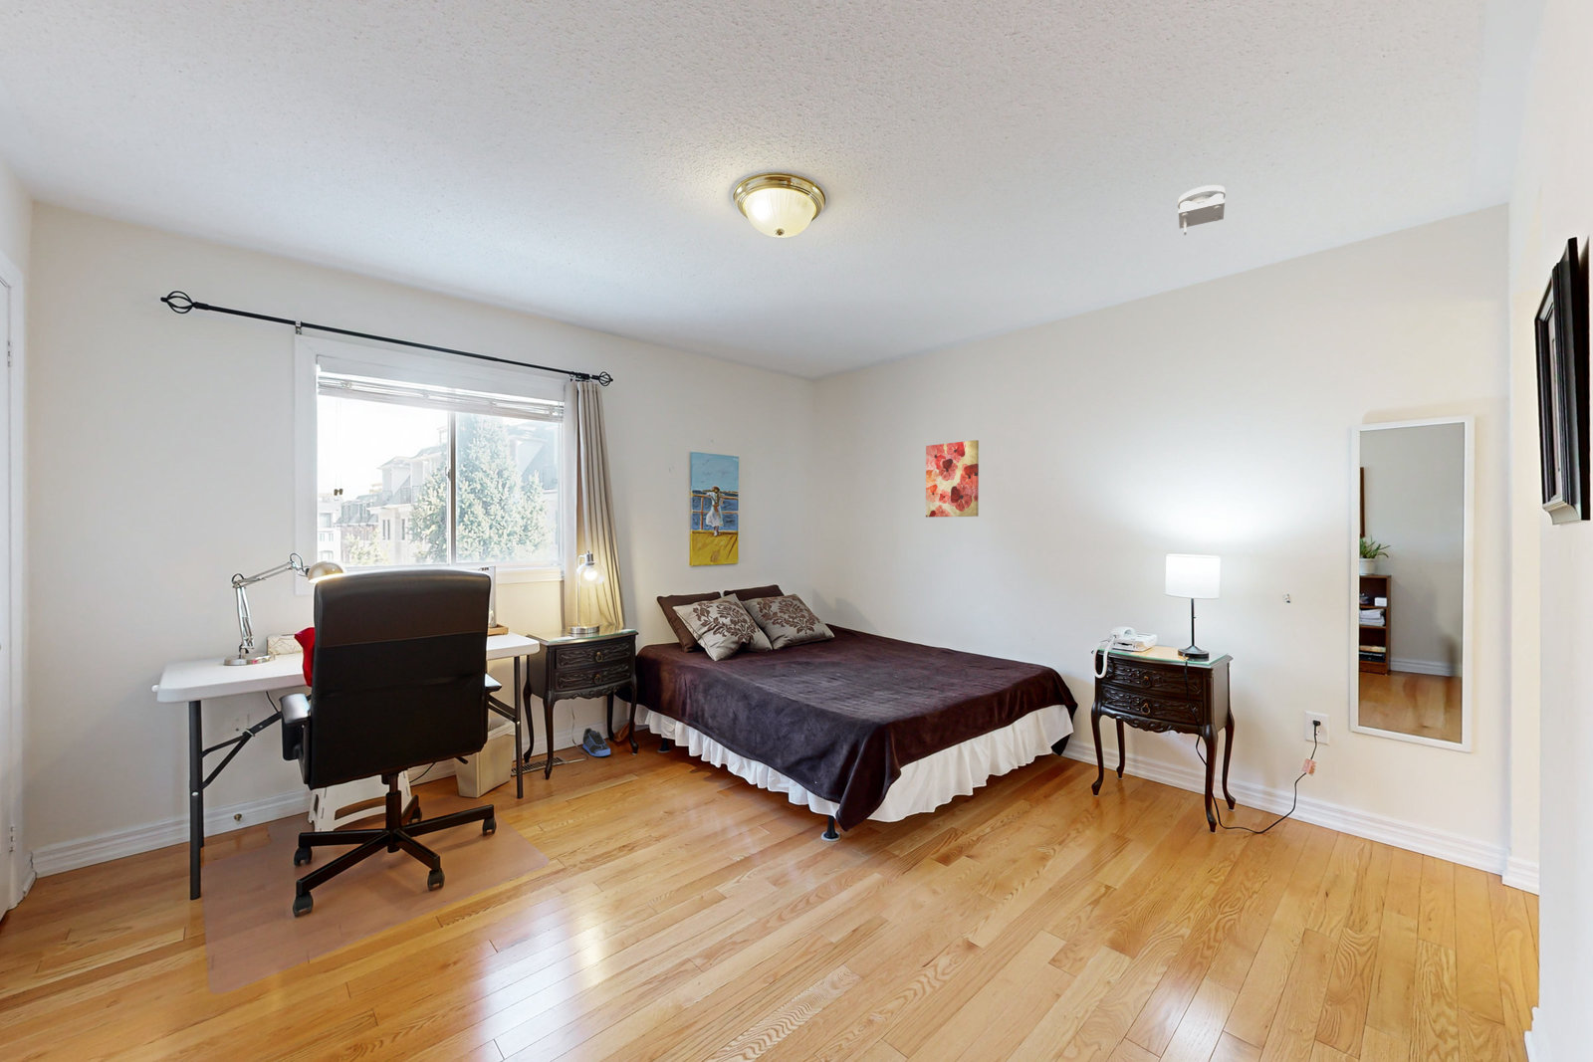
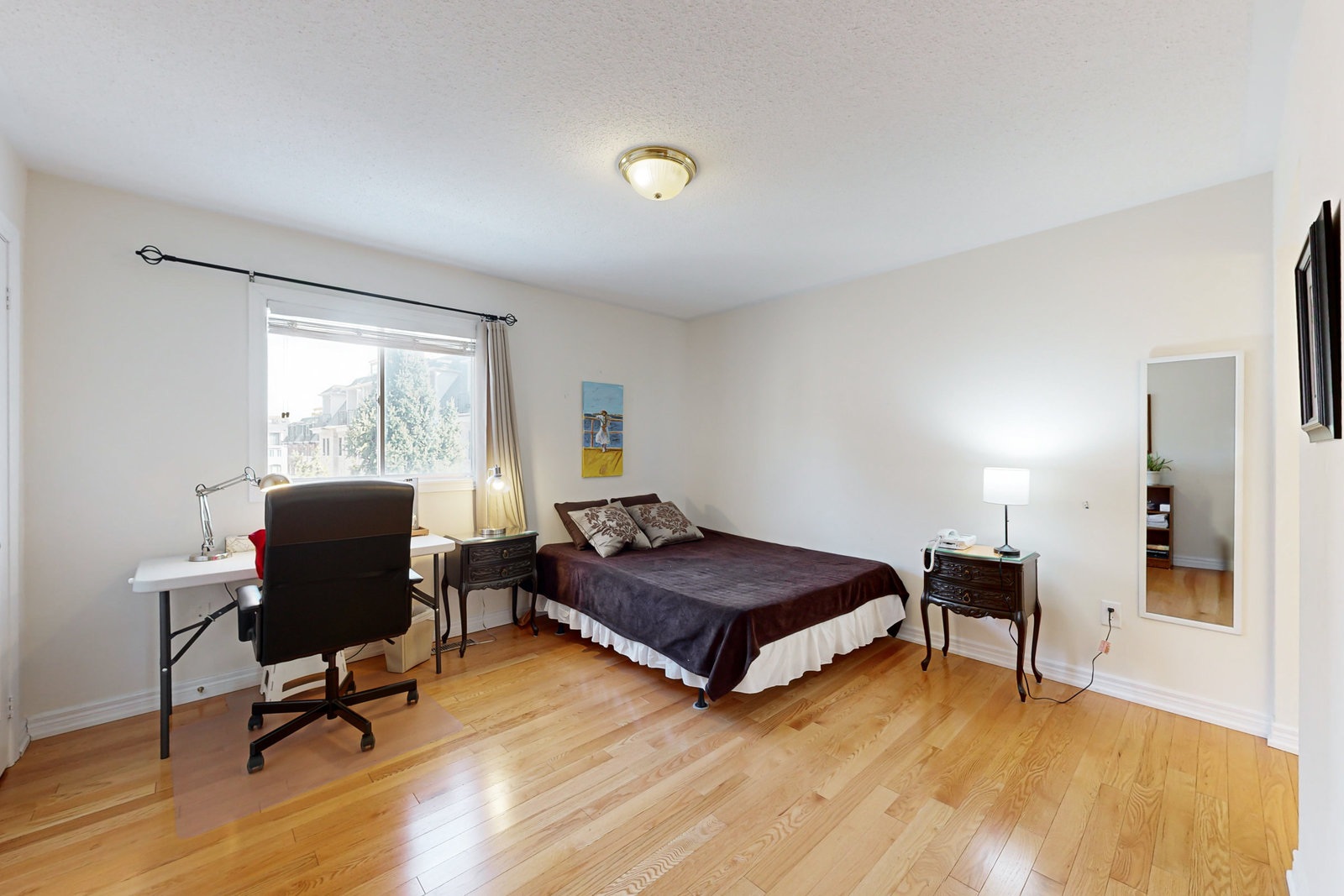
- sneaker (595, 742)
- wall art (951, 480)
- smoke detector (1201, 213)
